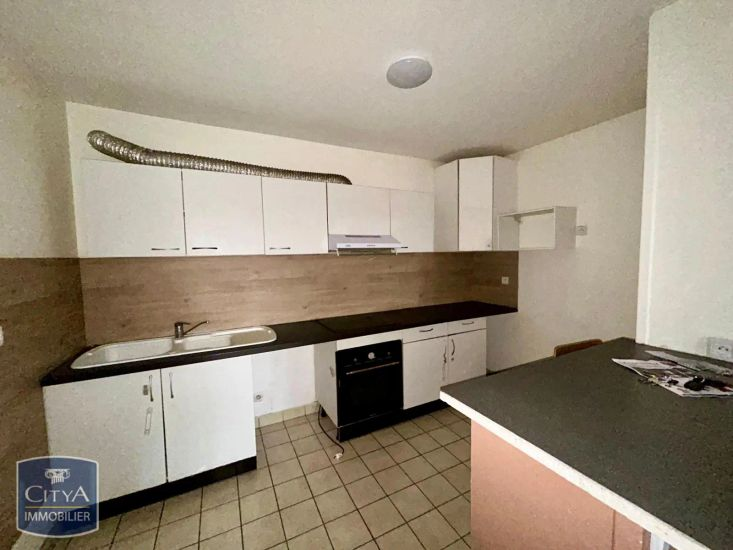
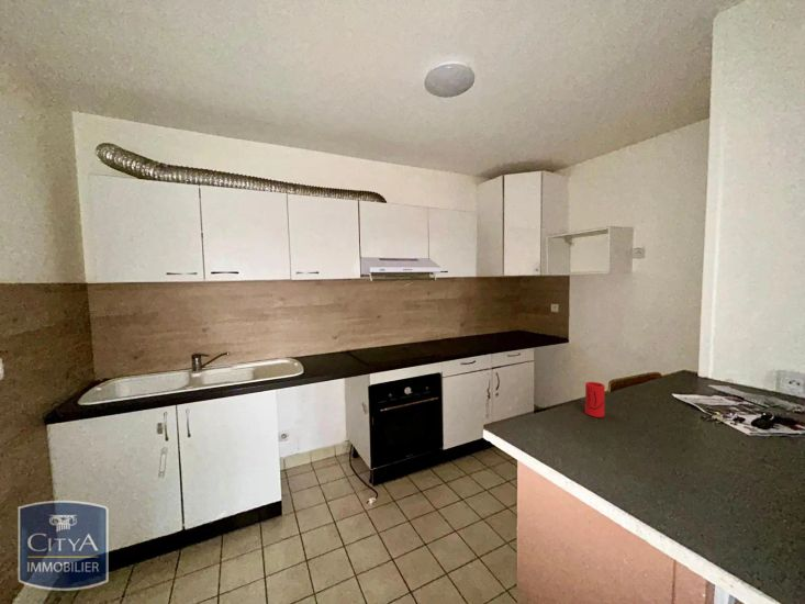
+ cup (594, 399)
